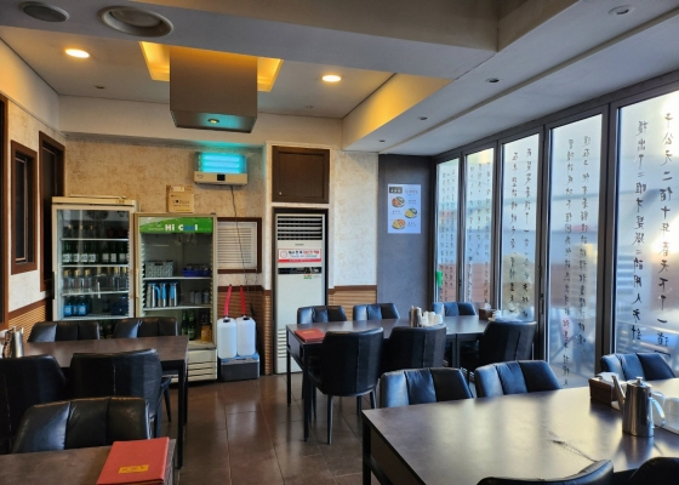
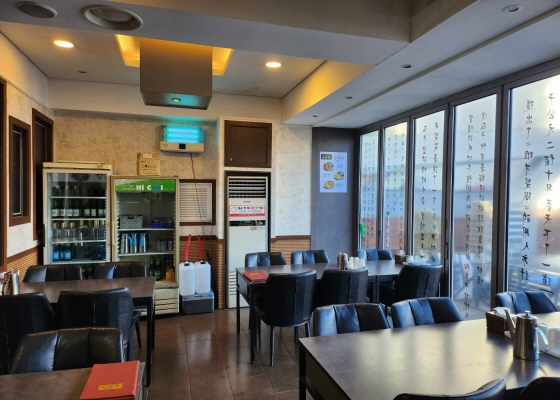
- spoon (570, 444)
